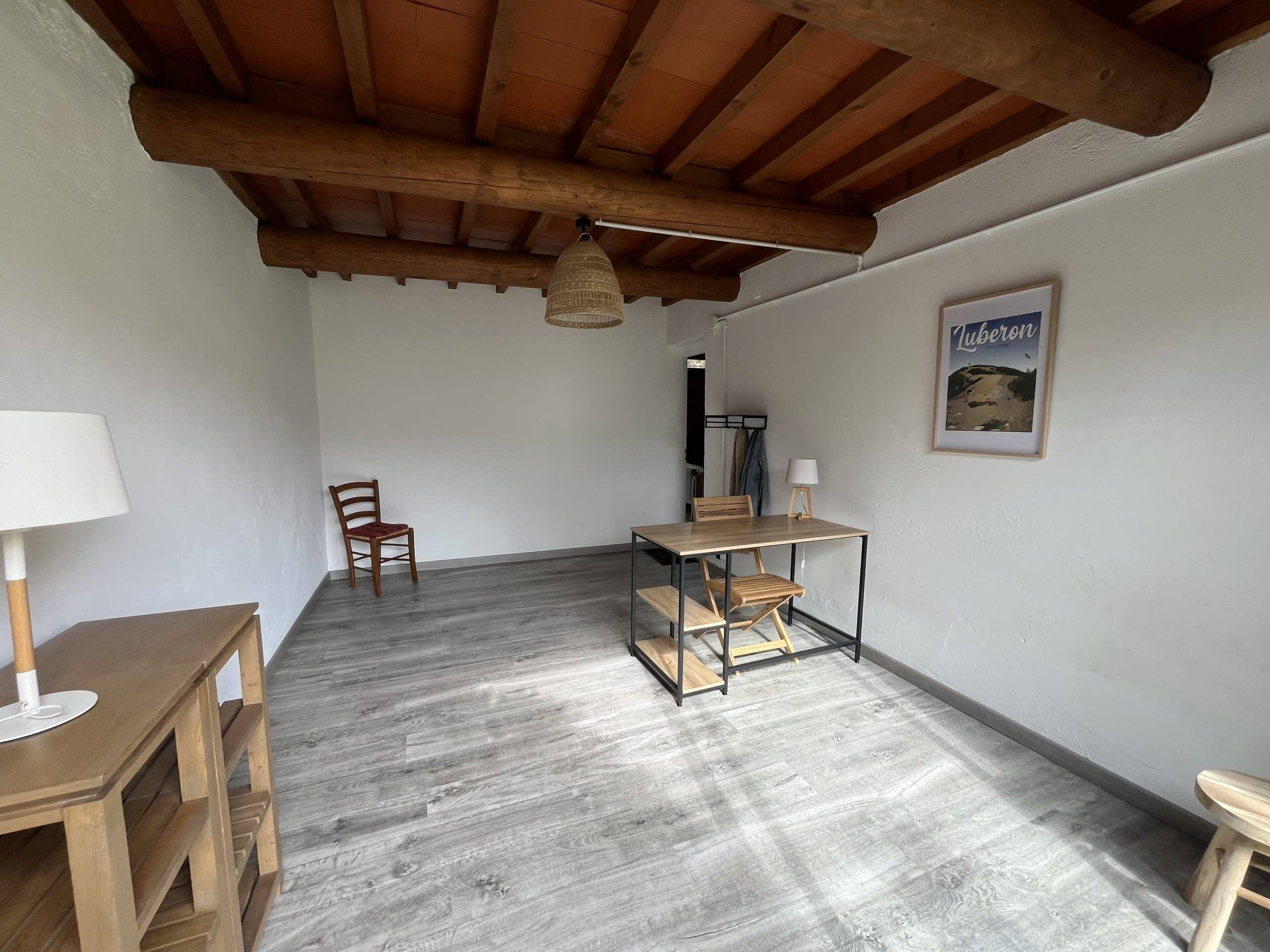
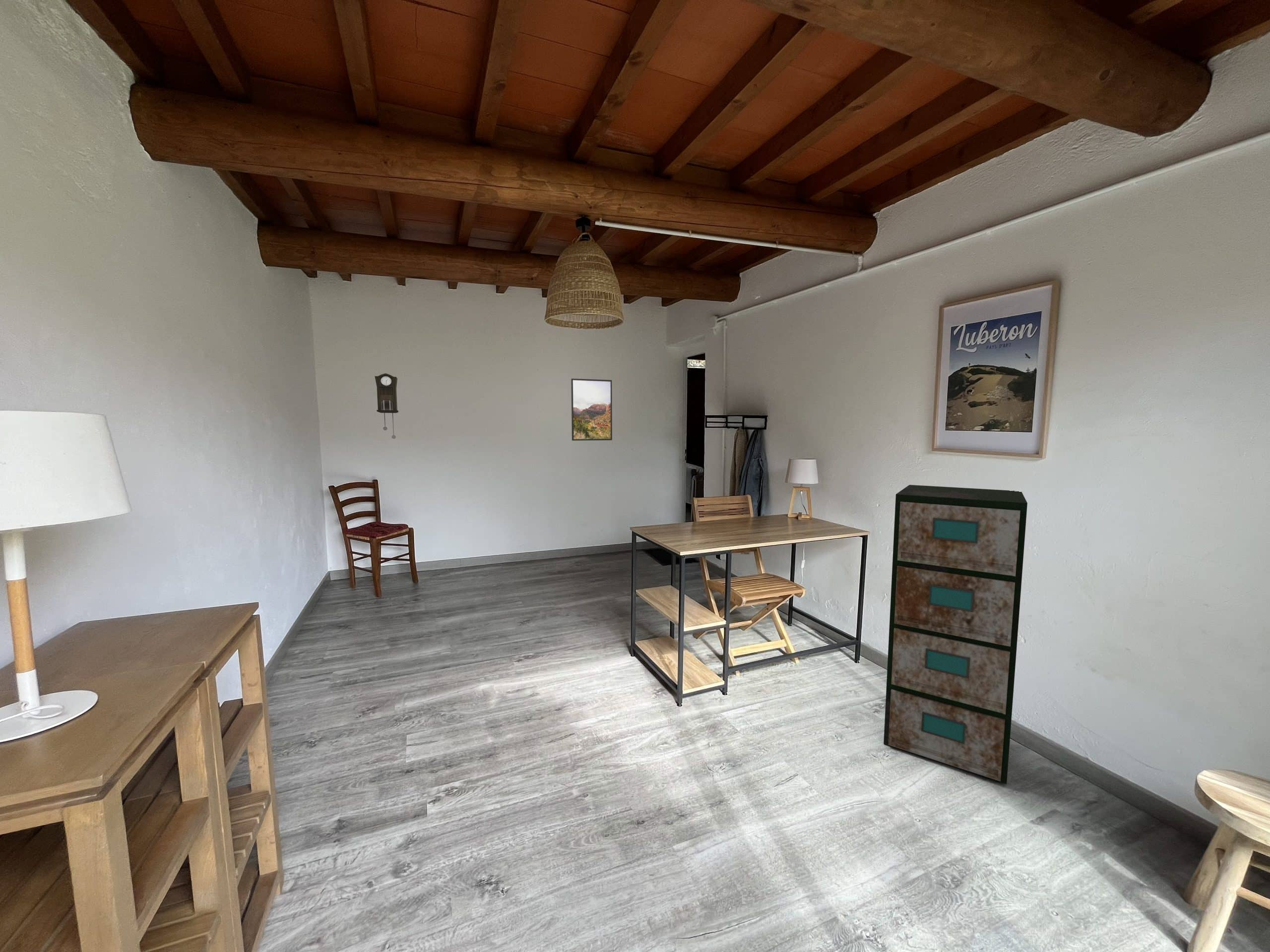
+ filing cabinet (952, 617)
+ pendulum clock (387, 407)
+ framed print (592, 410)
